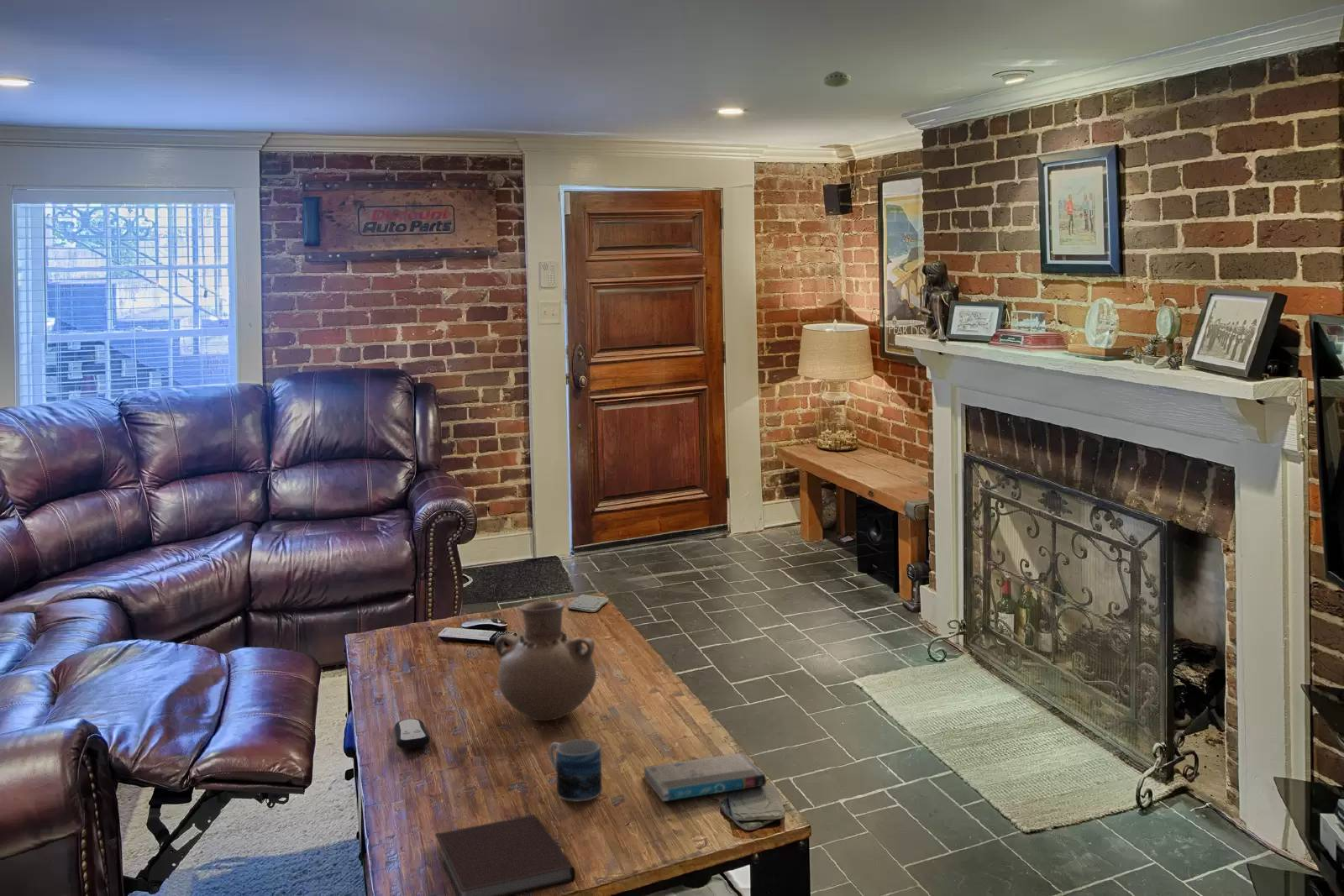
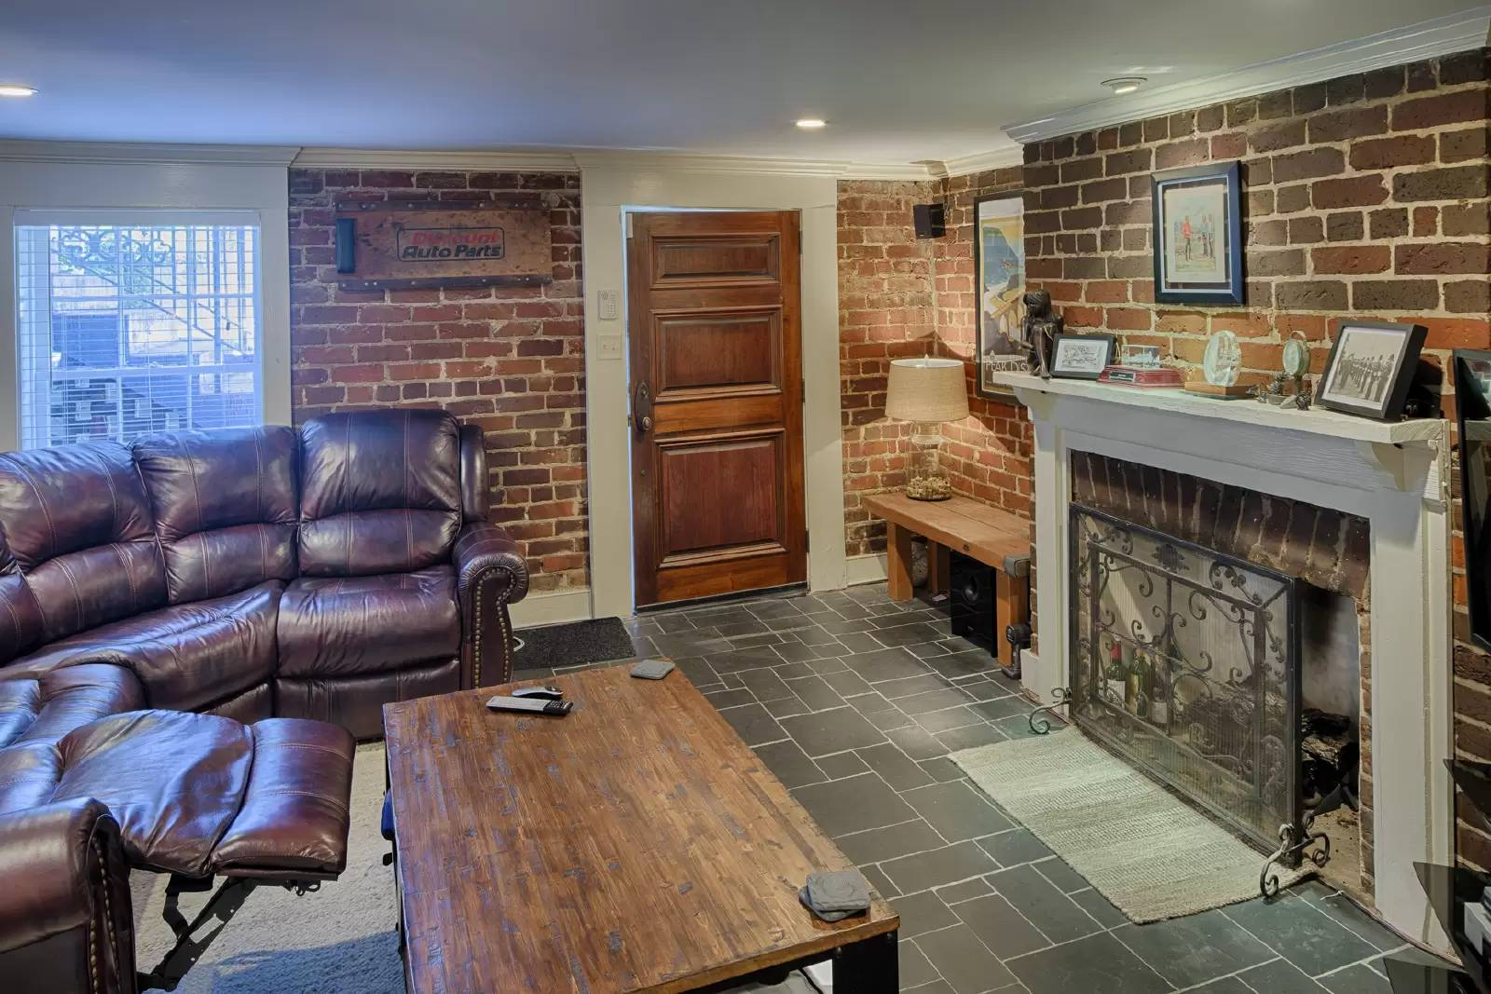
- remote control (411, 732)
- book (704, 776)
- smoke detector (837, 79)
- notebook (502, 857)
- mug (571, 767)
- vase (545, 660)
